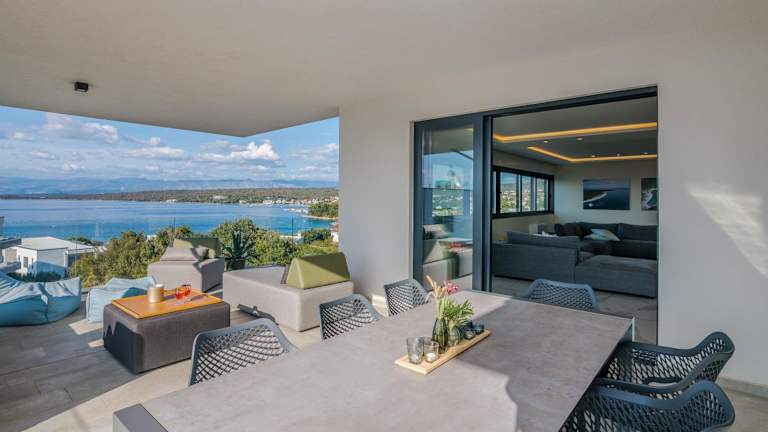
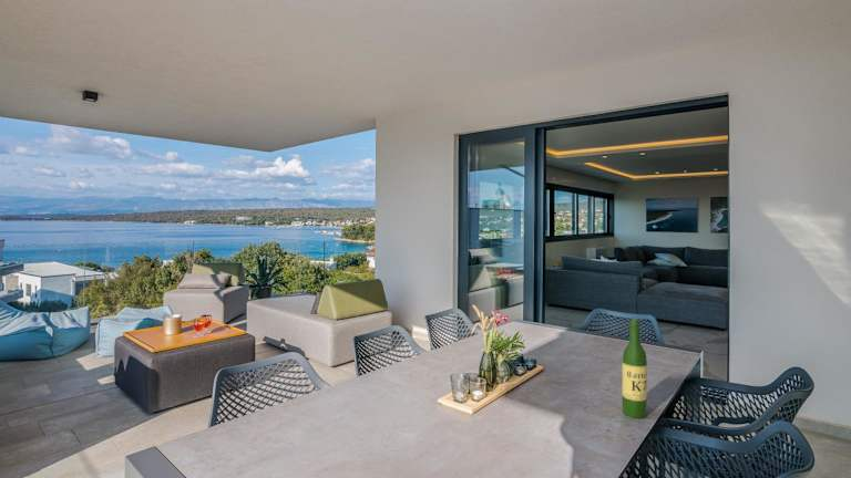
+ wine bottle (634, 366)
